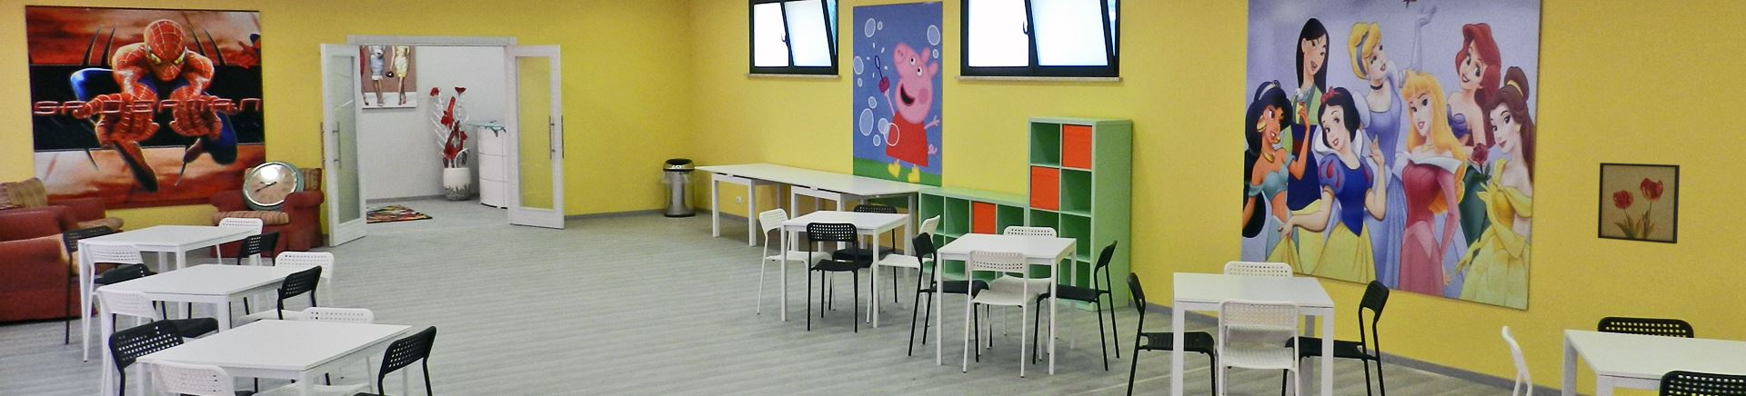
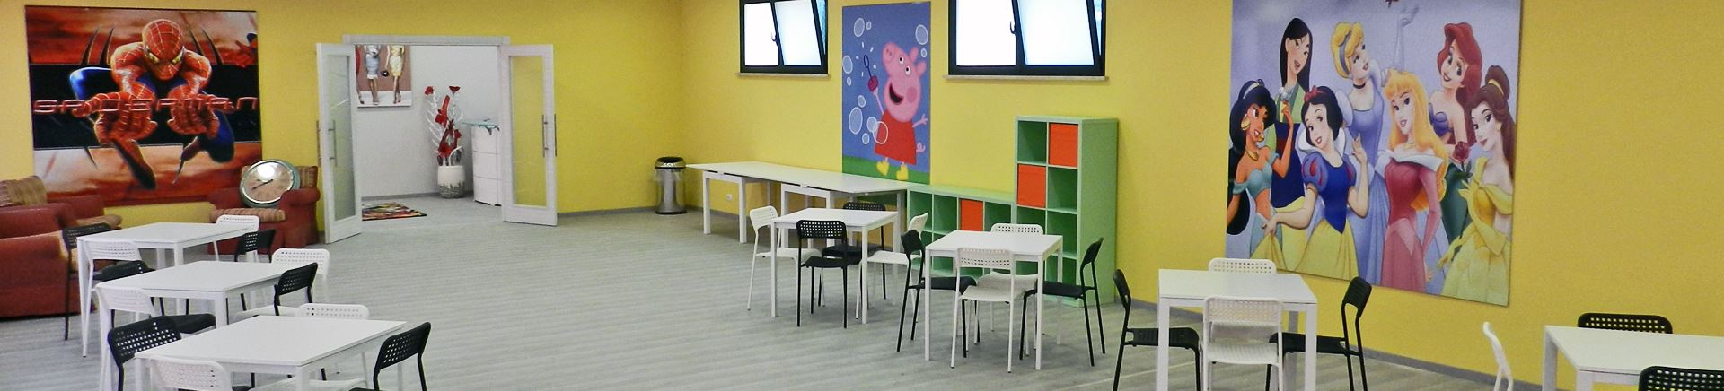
- wall art (1638, 201)
